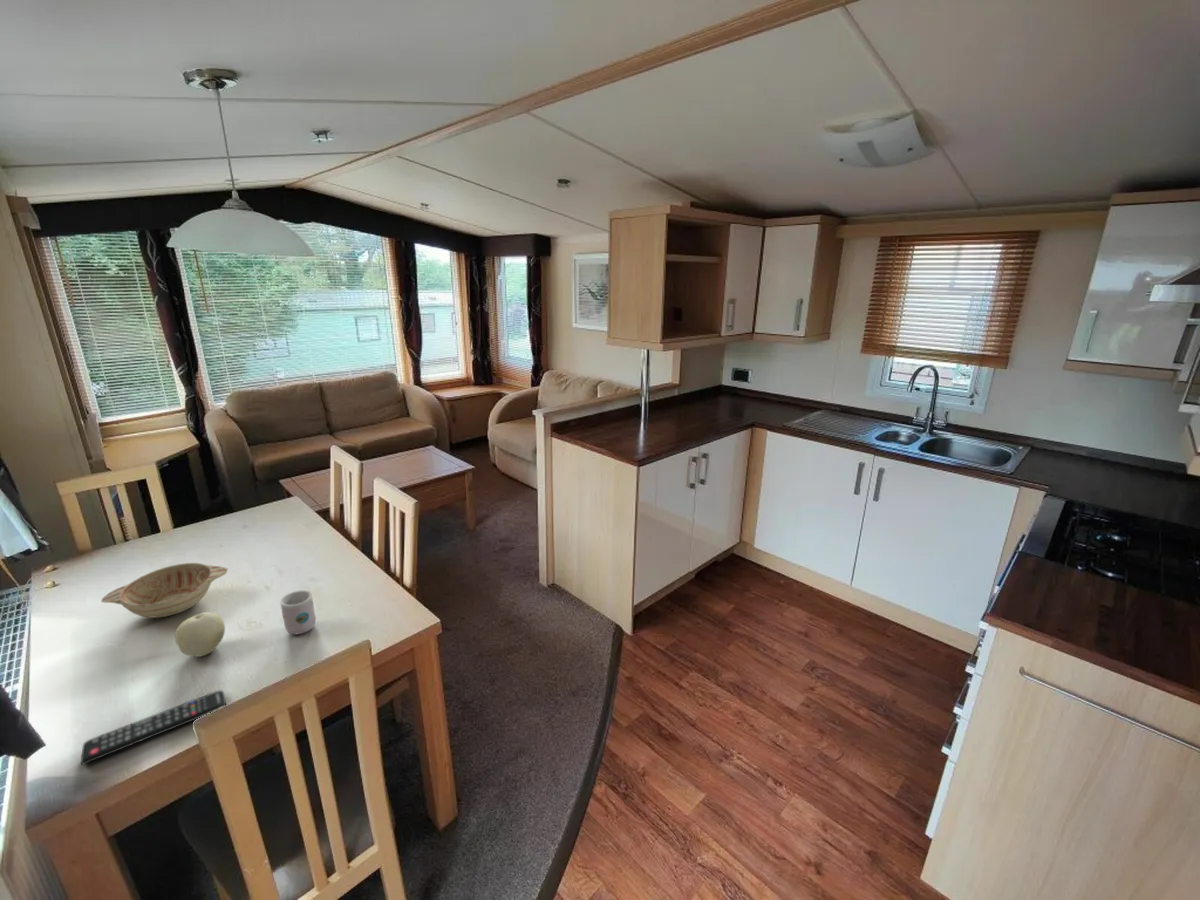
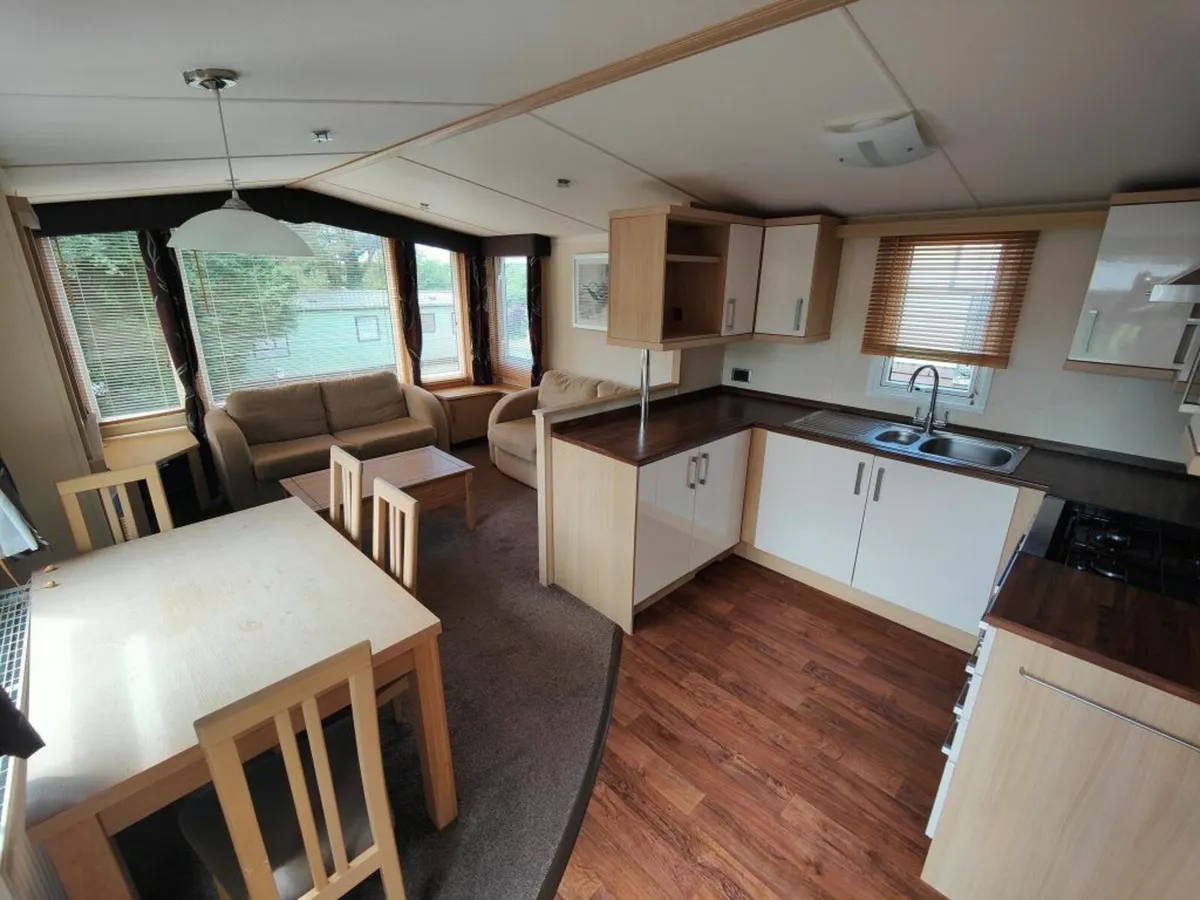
- mug (295, 607)
- remote control (158, 725)
- fruit (201, 634)
- decorative bowl (169, 594)
